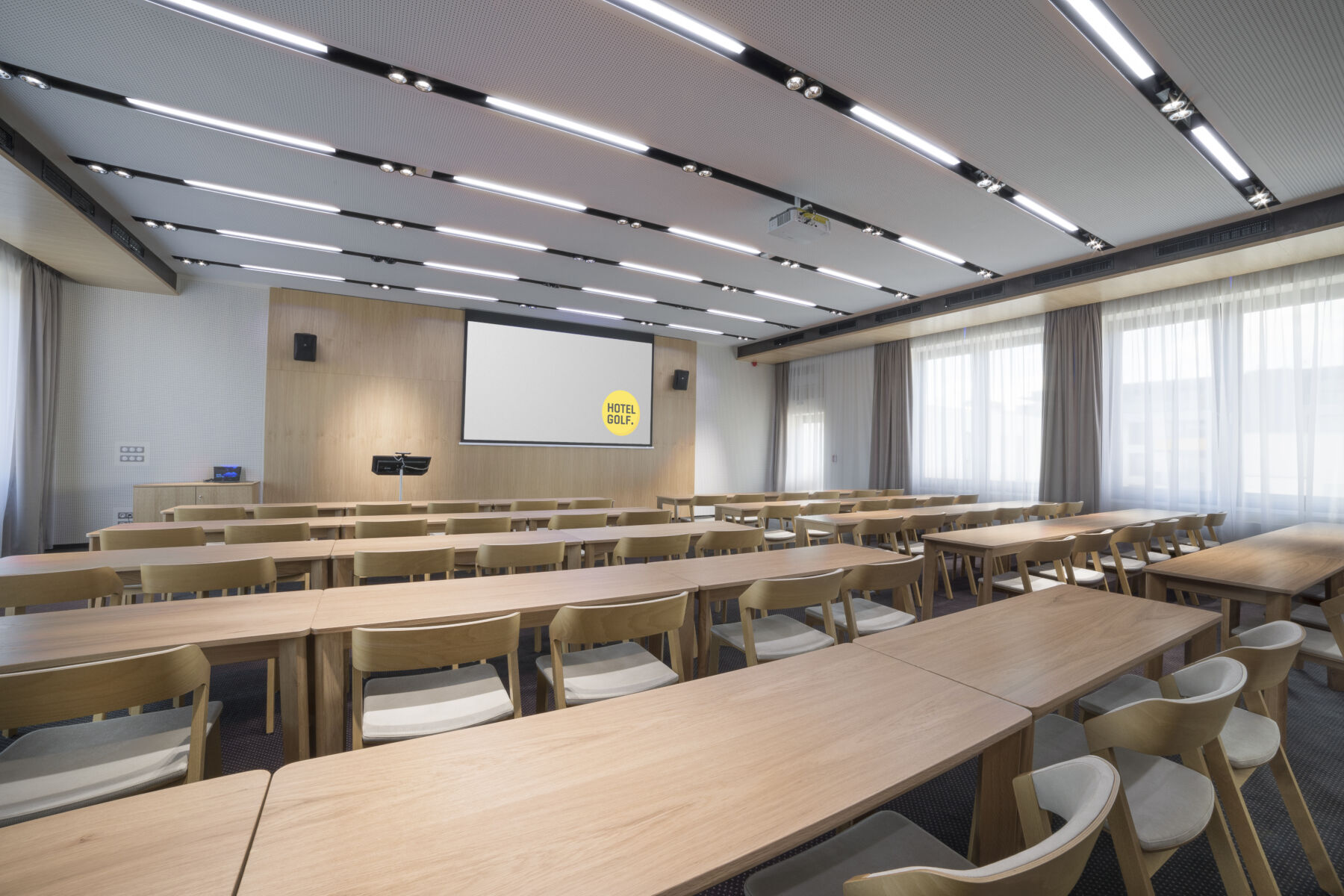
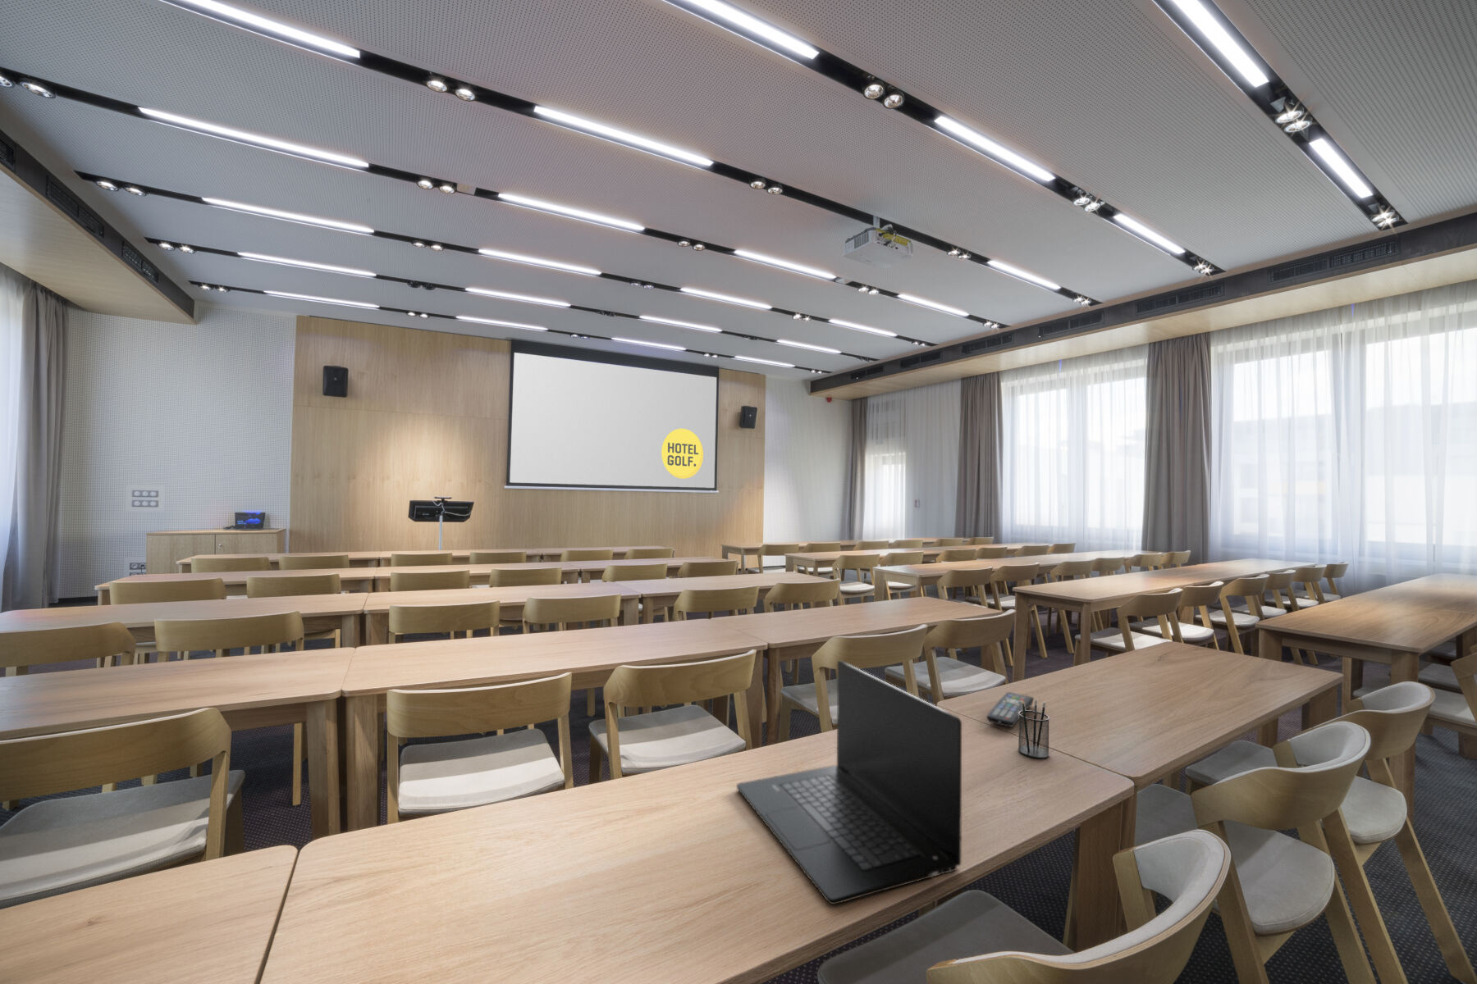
+ remote control (1011, 707)
+ pencil holder (1033, 725)
+ laptop (837, 757)
